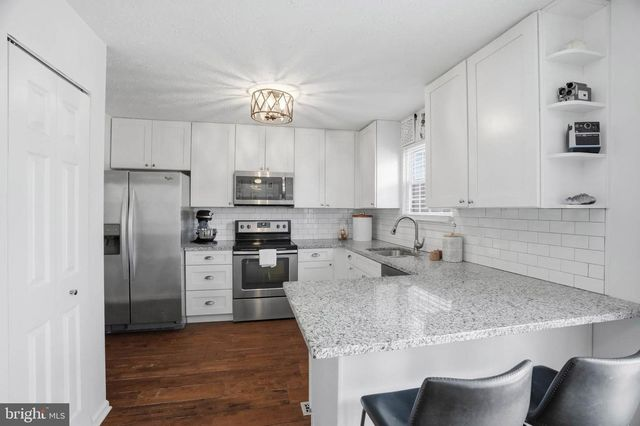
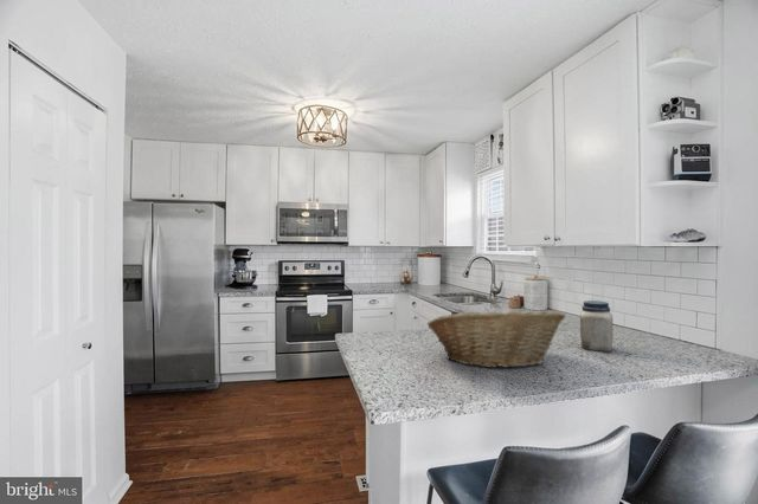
+ fruit basket (494, 331)
+ jar (596, 324)
